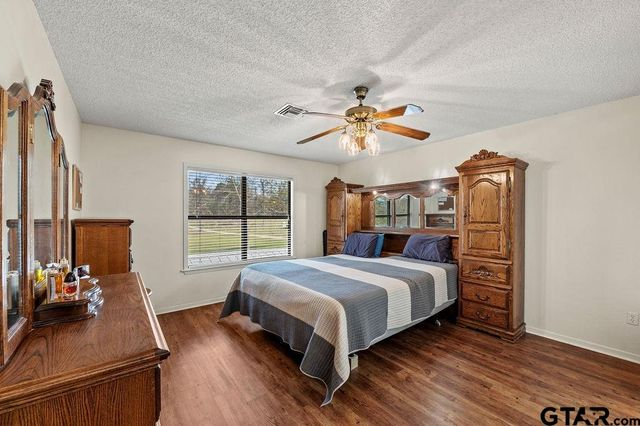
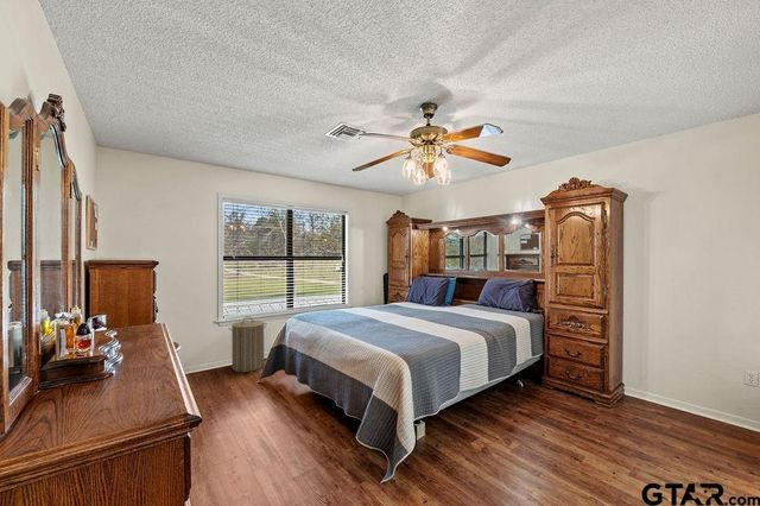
+ laundry hamper (248, 341)
